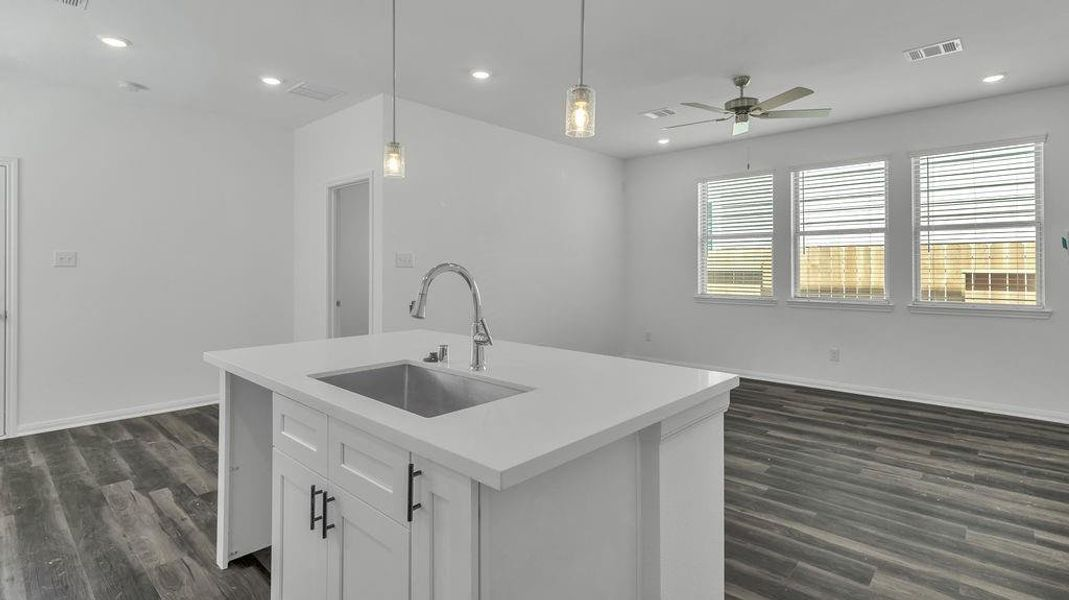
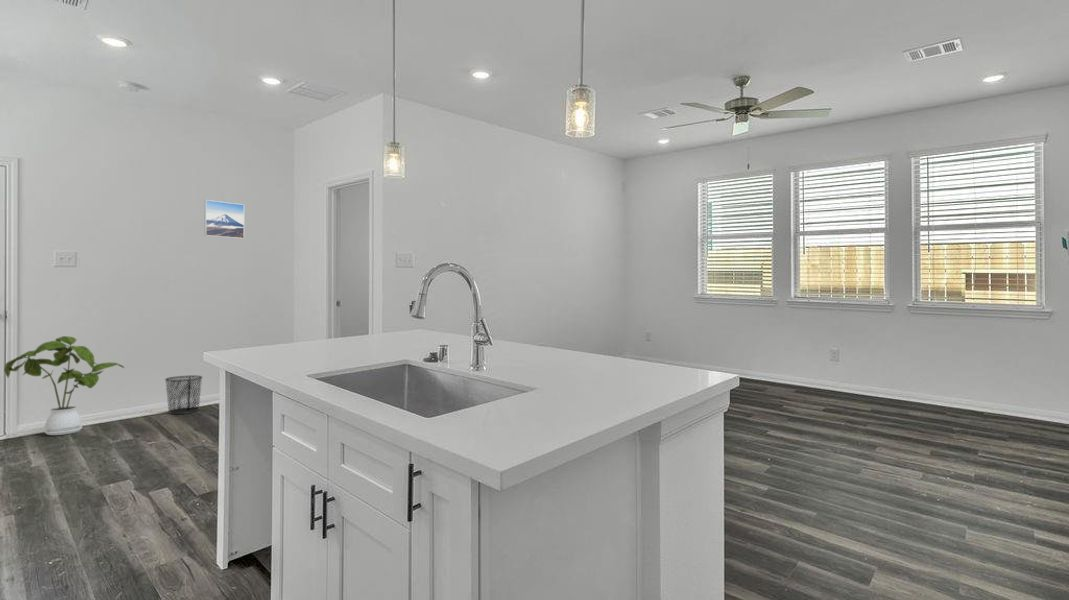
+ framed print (224, 219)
+ house plant (73, 385)
+ waste bin (183, 394)
